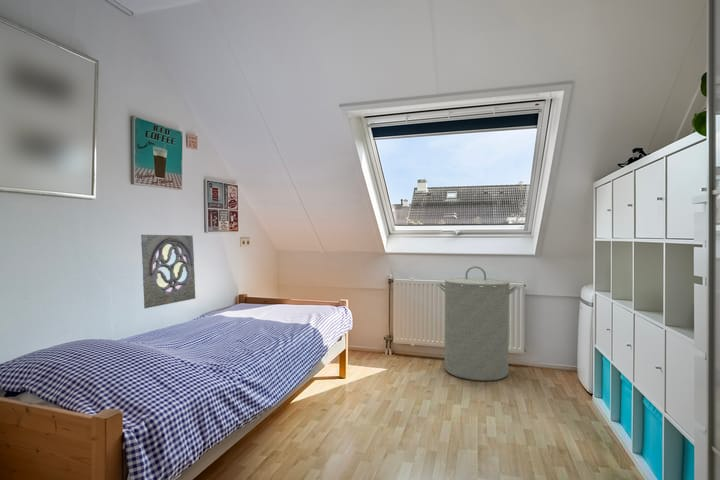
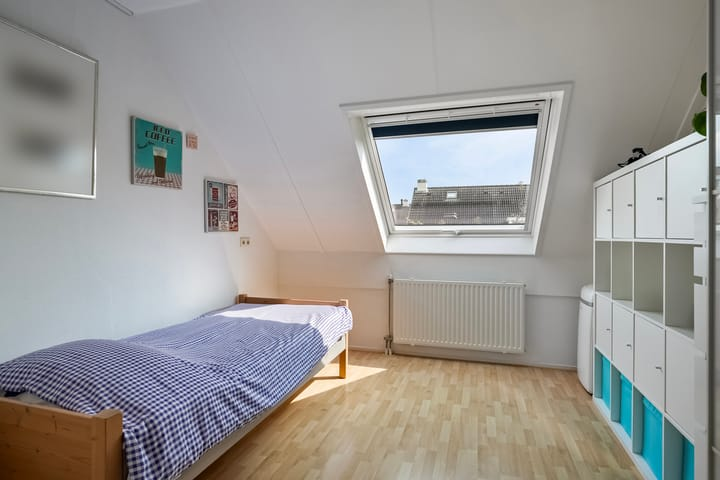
- wall ornament (169, 269)
- laundry hamper (476, 318)
